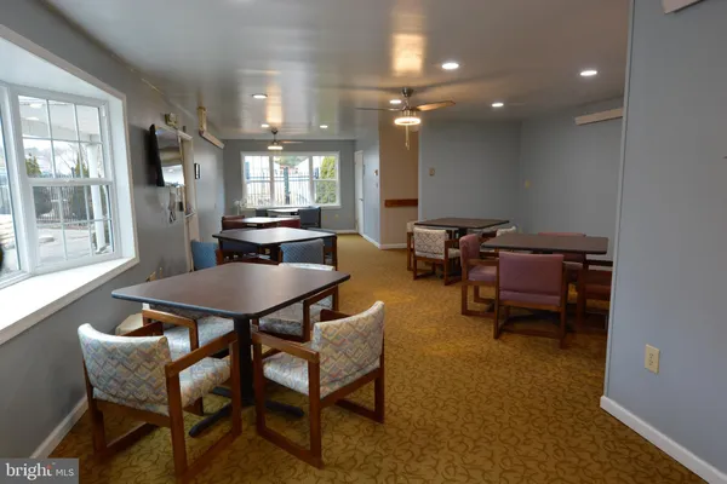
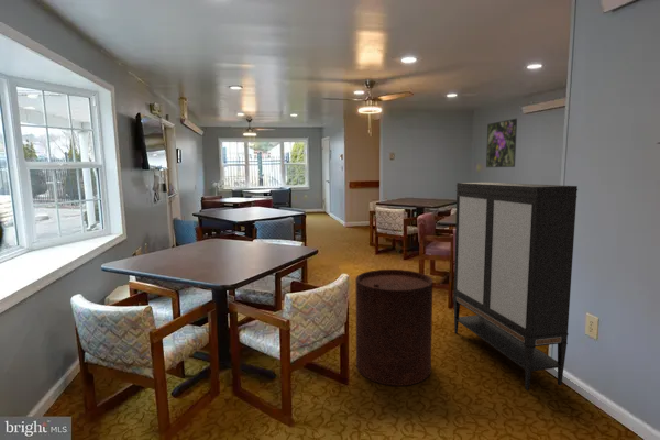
+ trash can (393, 322)
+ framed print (501, 144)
+ storage cabinet (504, 272)
